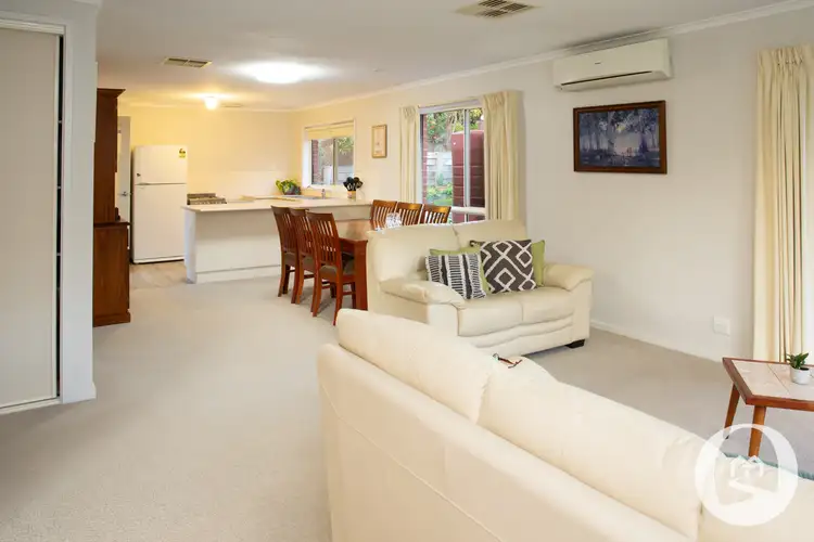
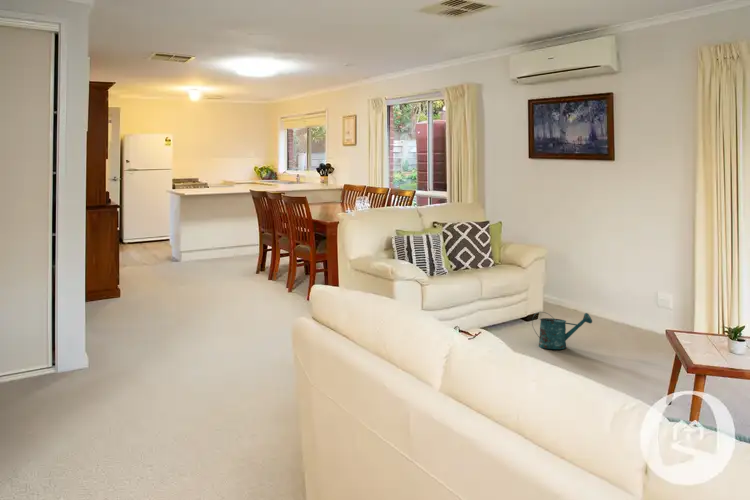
+ watering can (561, 329)
